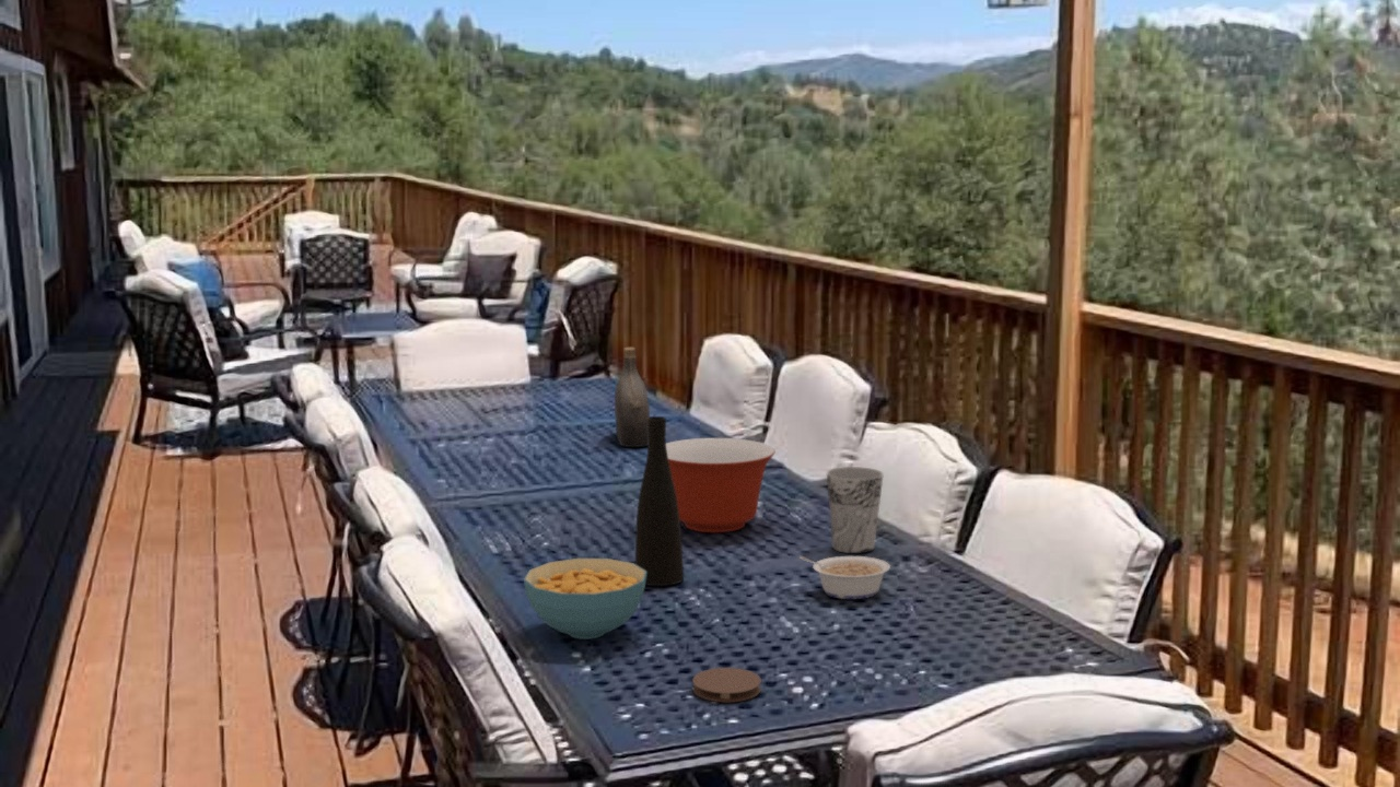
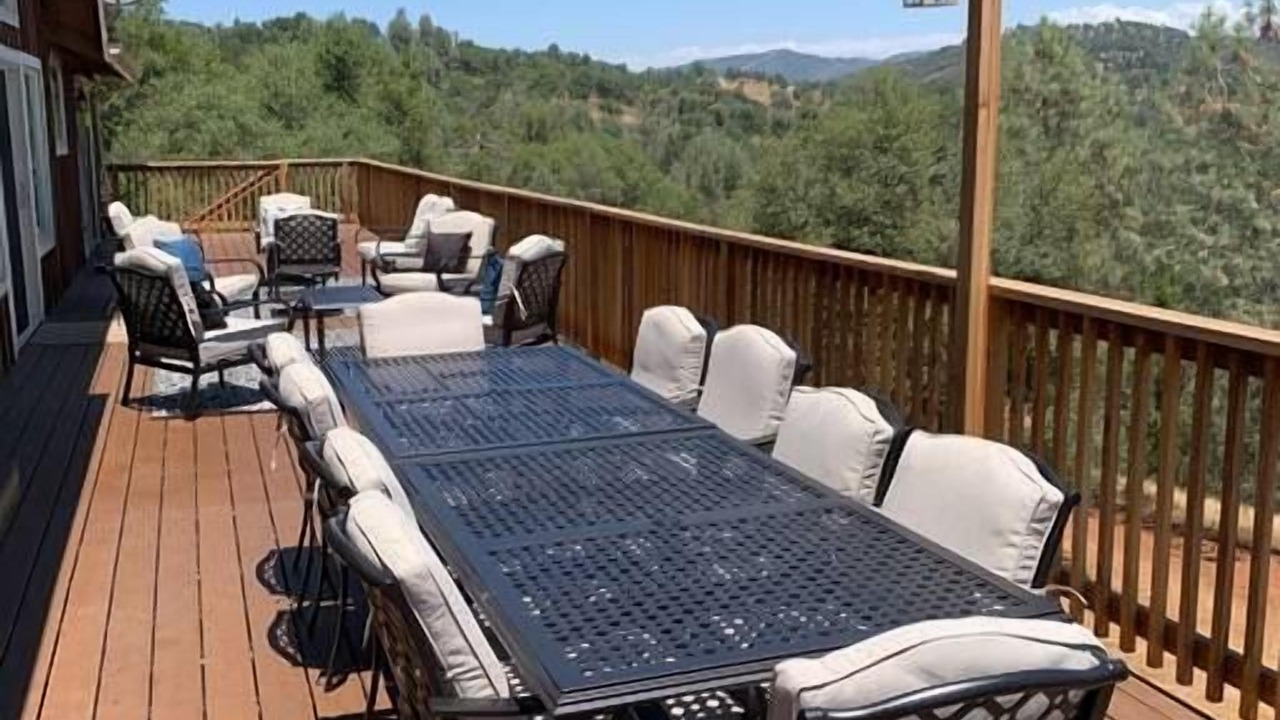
- legume (848, 576)
- cup (854, 510)
- water jug (631, 393)
- mixing bowl (714, 486)
- vase (657, 498)
- cereal bowl (585, 603)
- coaster (726, 684)
